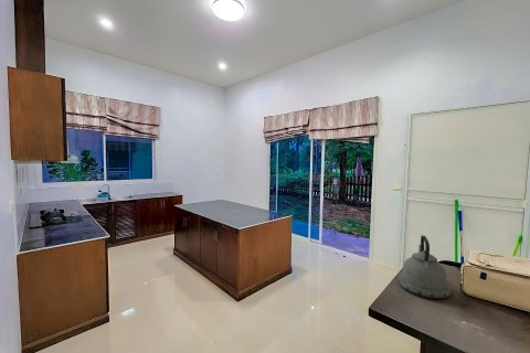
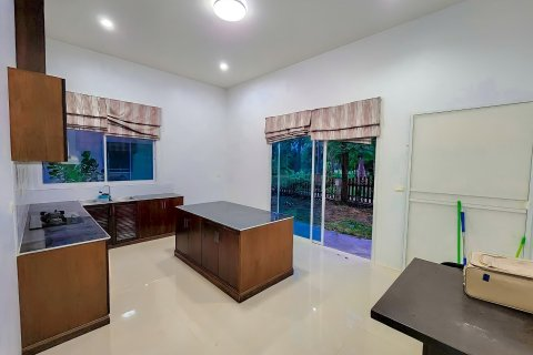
- kettle (422, 261)
